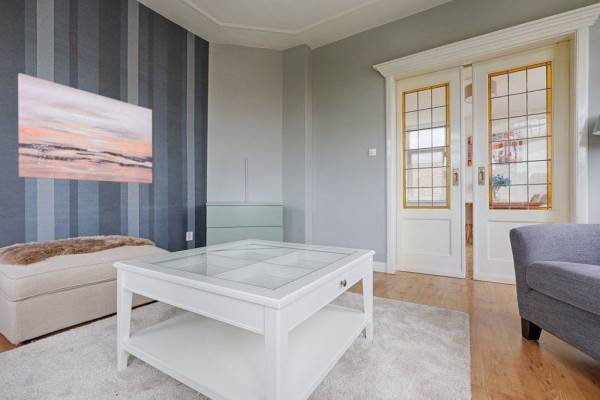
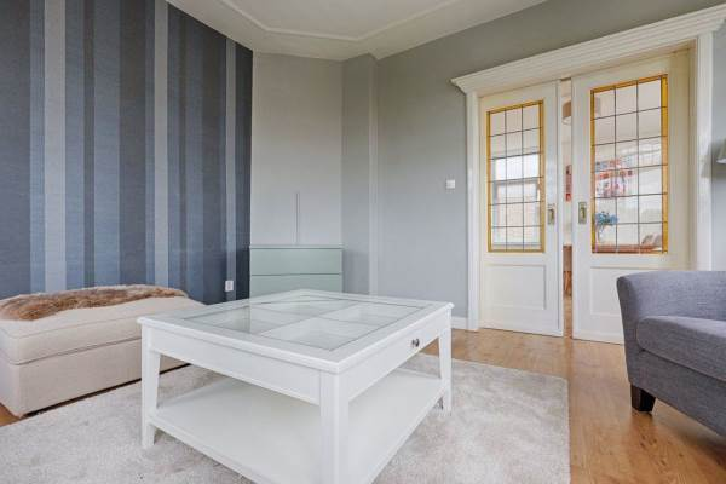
- wall art (96, 137)
